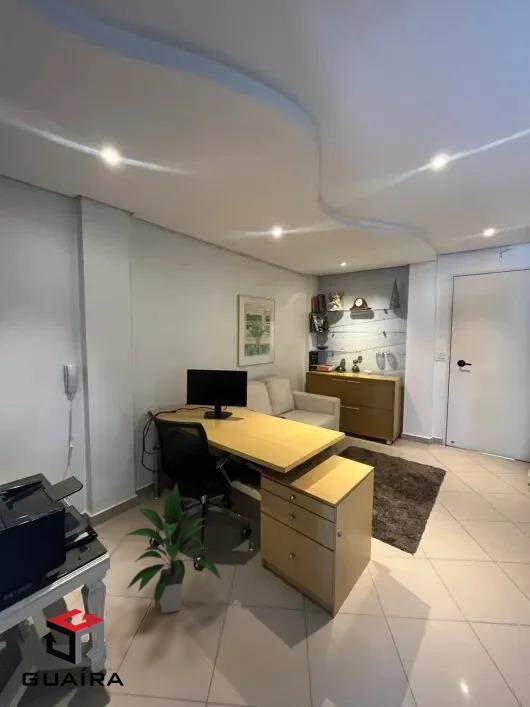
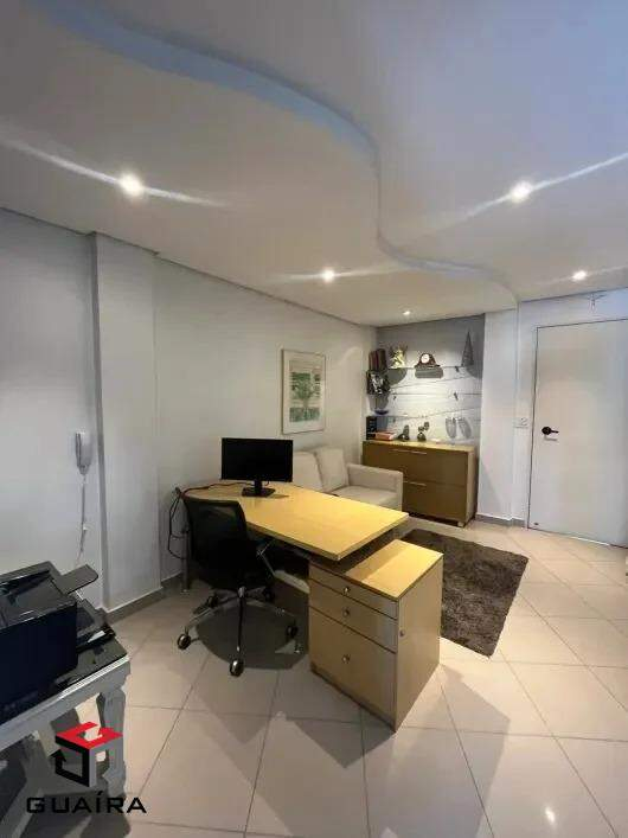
- indoor plant (174, 552)
